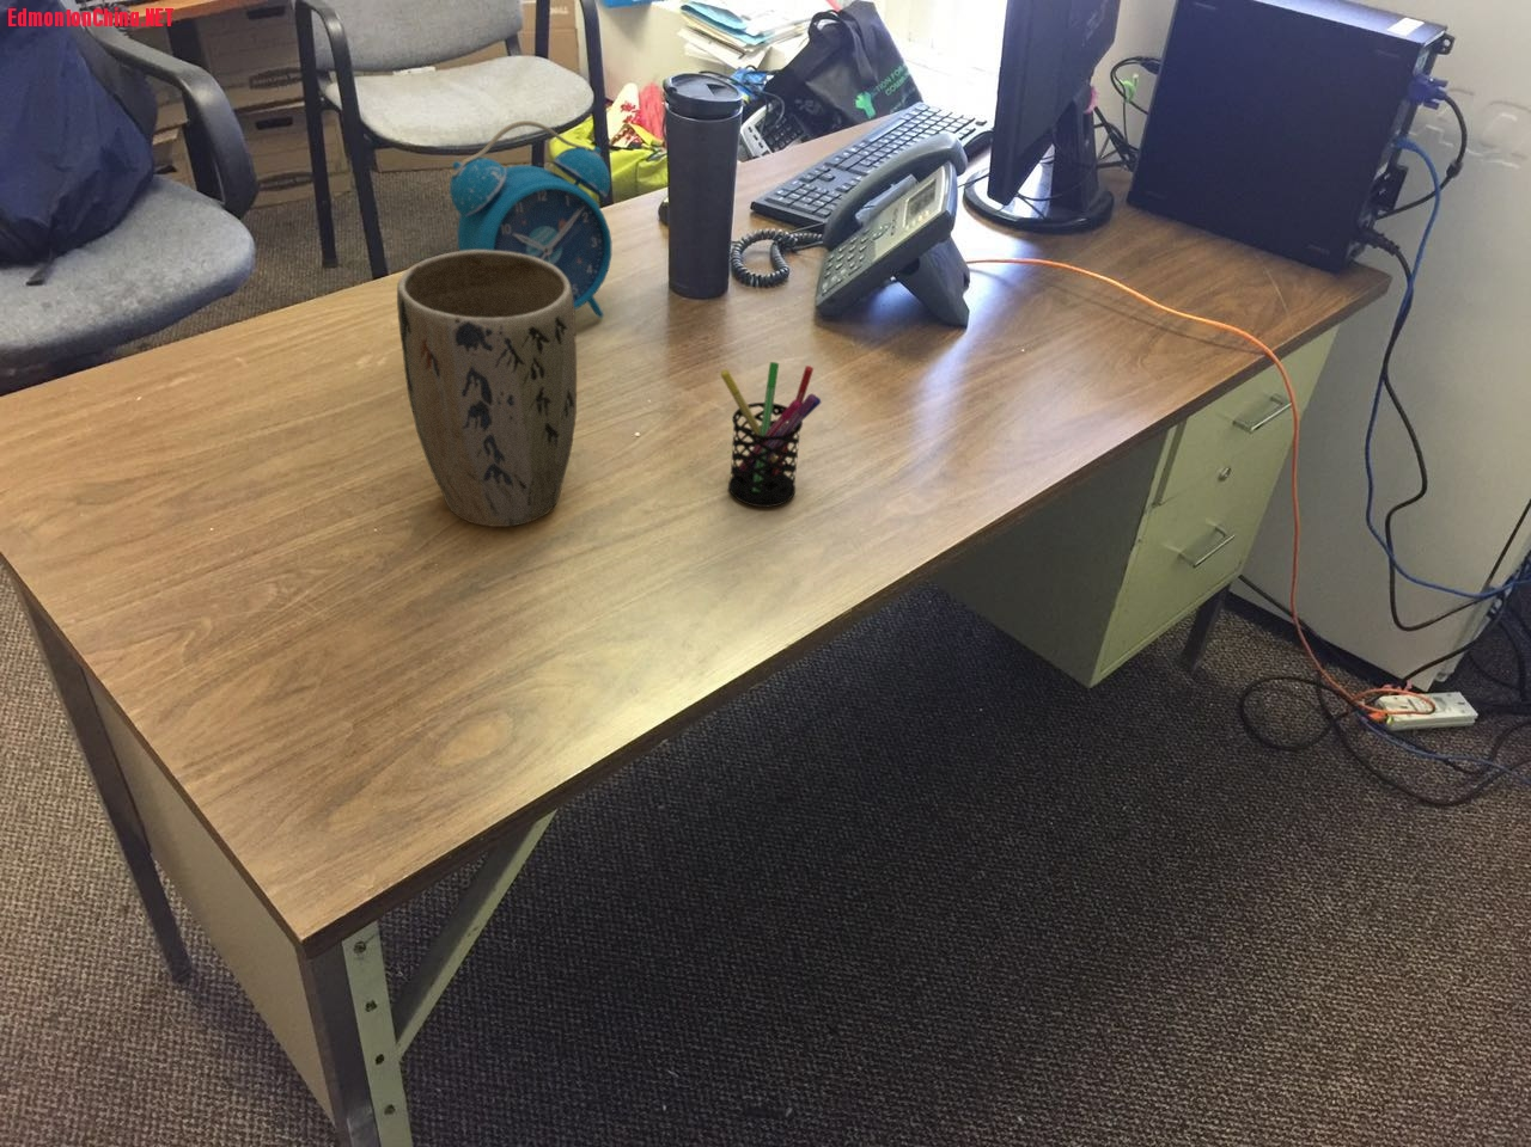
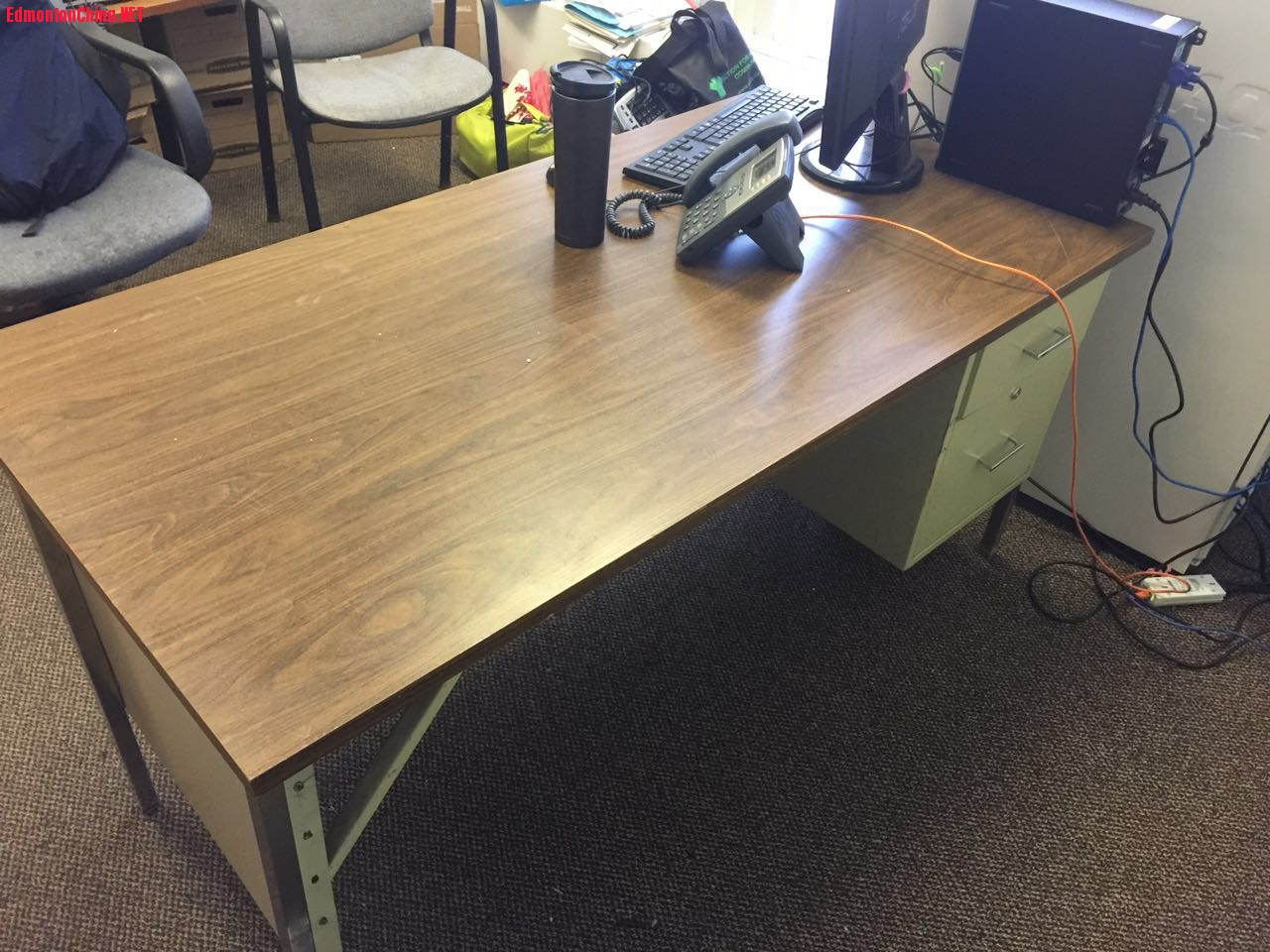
- alarm clock (538, 227)
- plant pot (493, 395)
- pen holder (770, 424)
